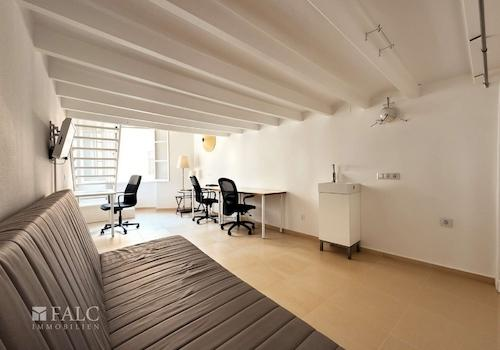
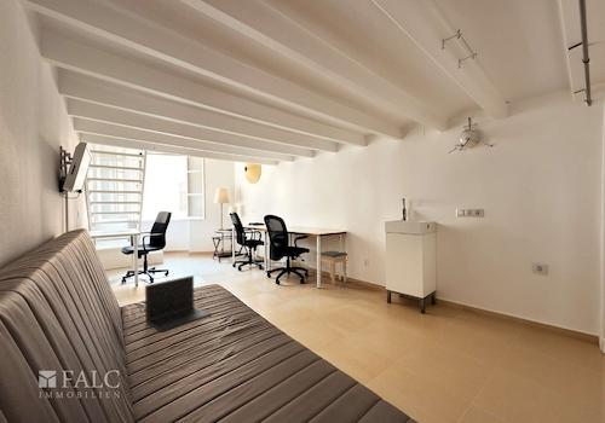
+ footstool (332, 266)
+ laptop (179, 300)
